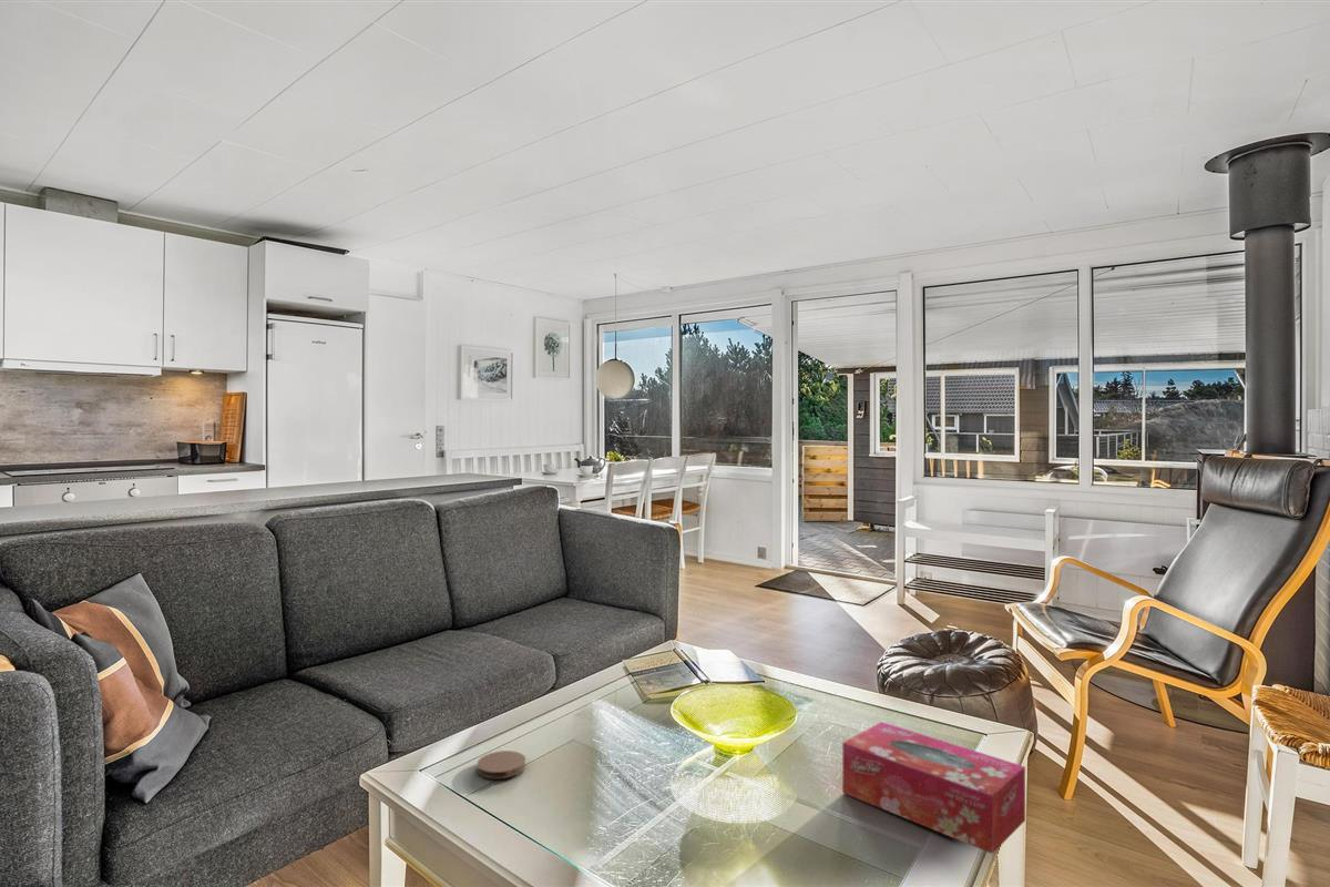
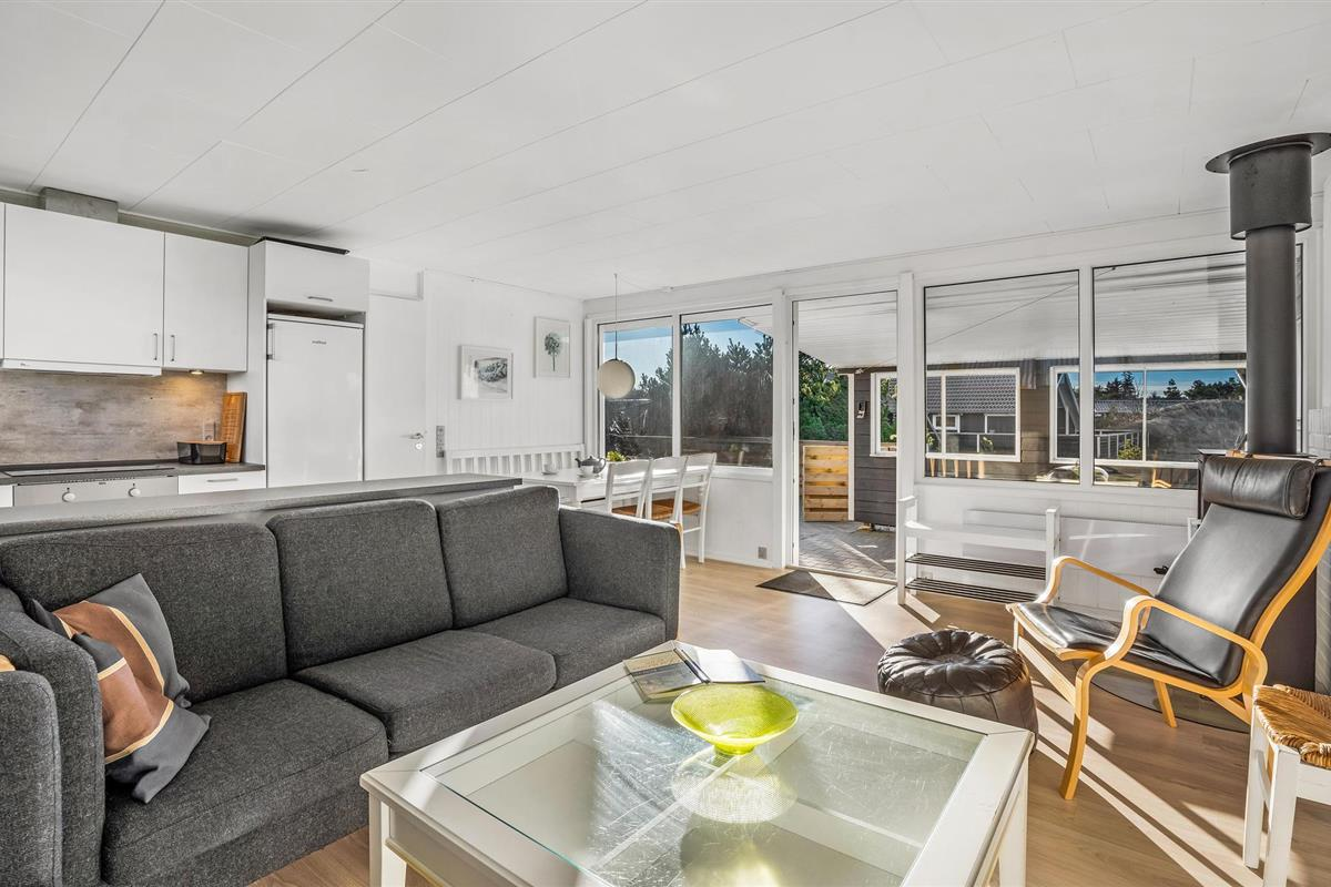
- tissue box (930, 779)
- coaster (501, 764)
